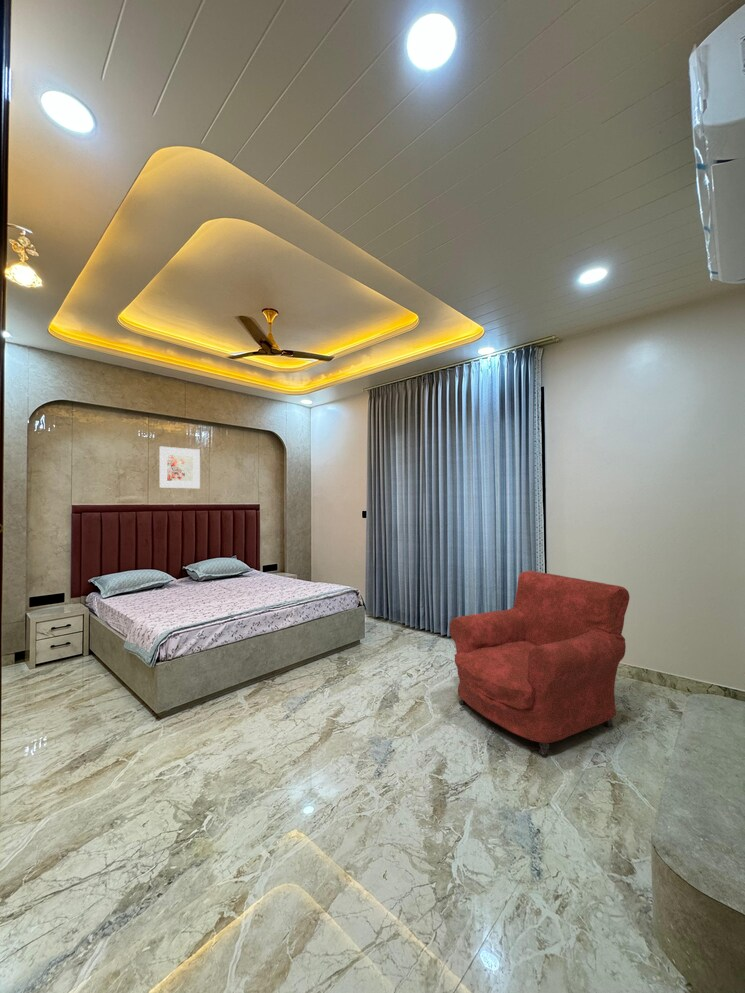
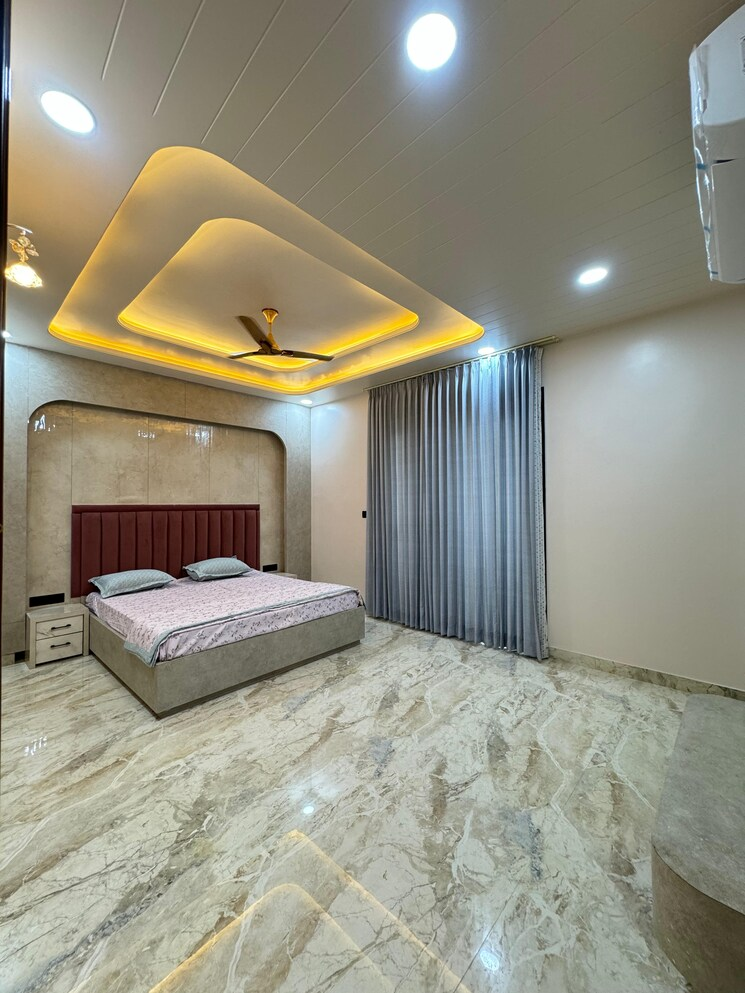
- armchair (532, 647)
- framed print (180, 468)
